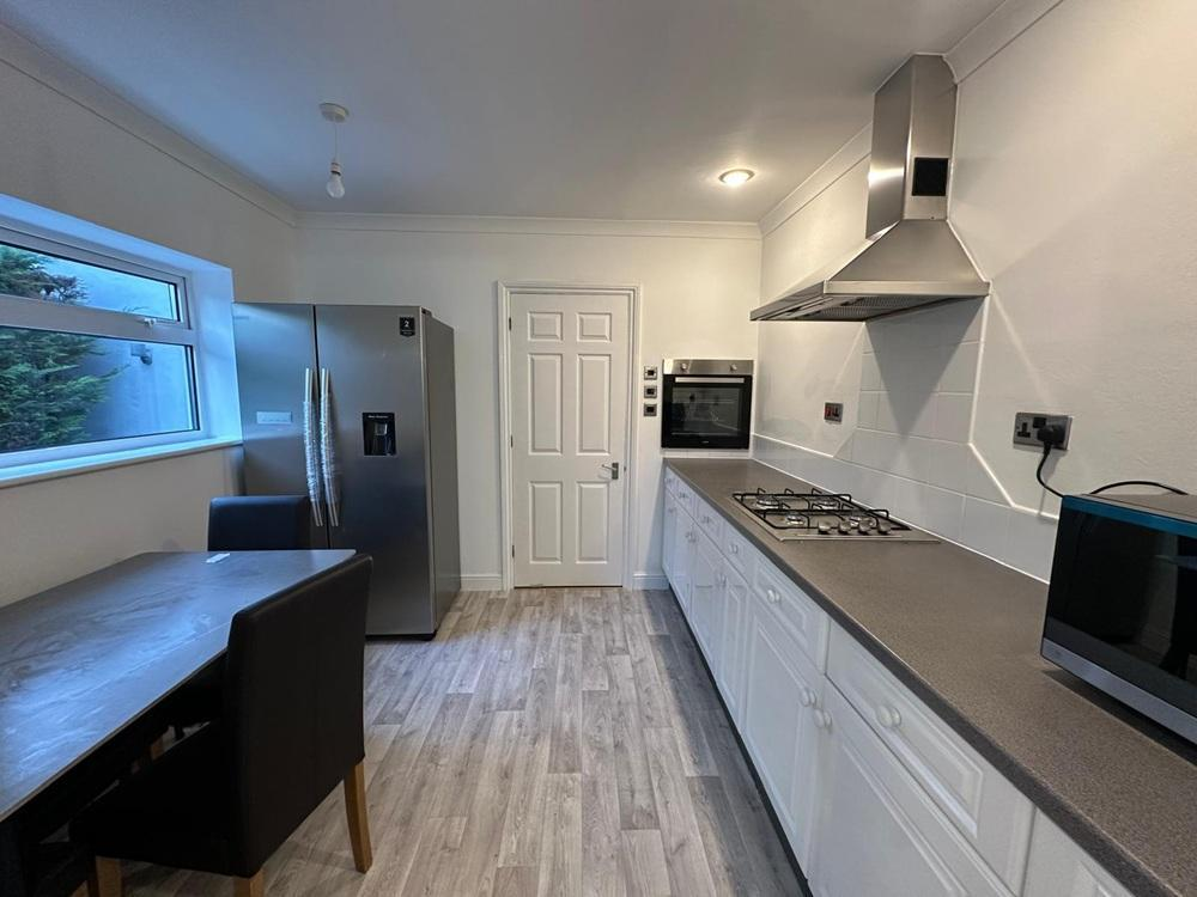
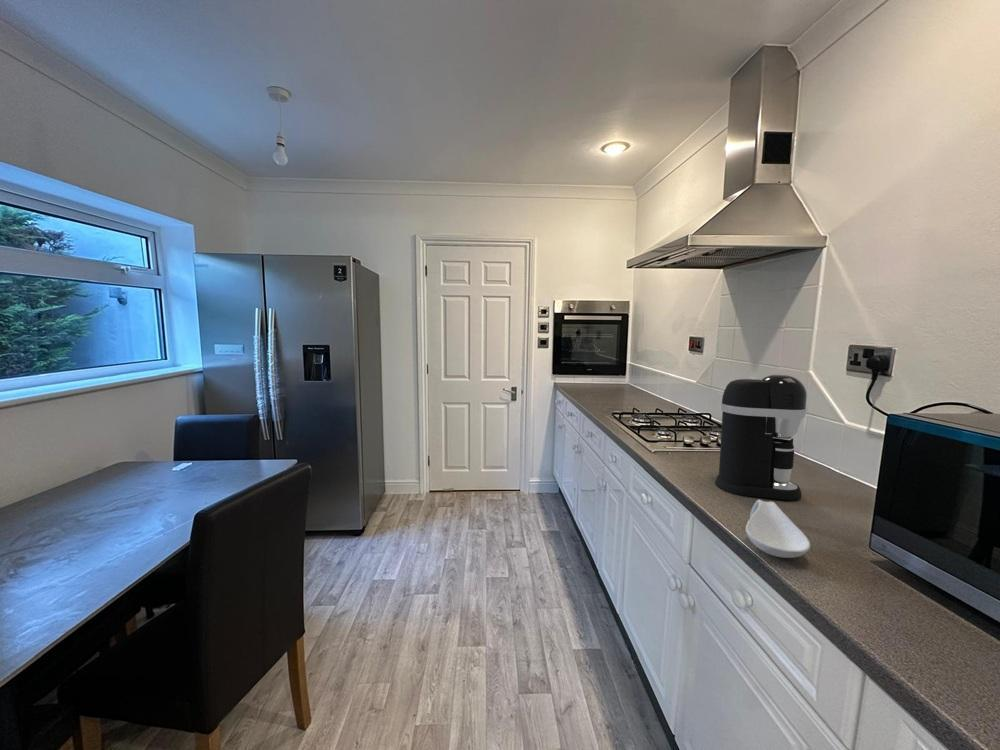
+ spoon rest (770, 525)
+ coffee maker (760, 432)
